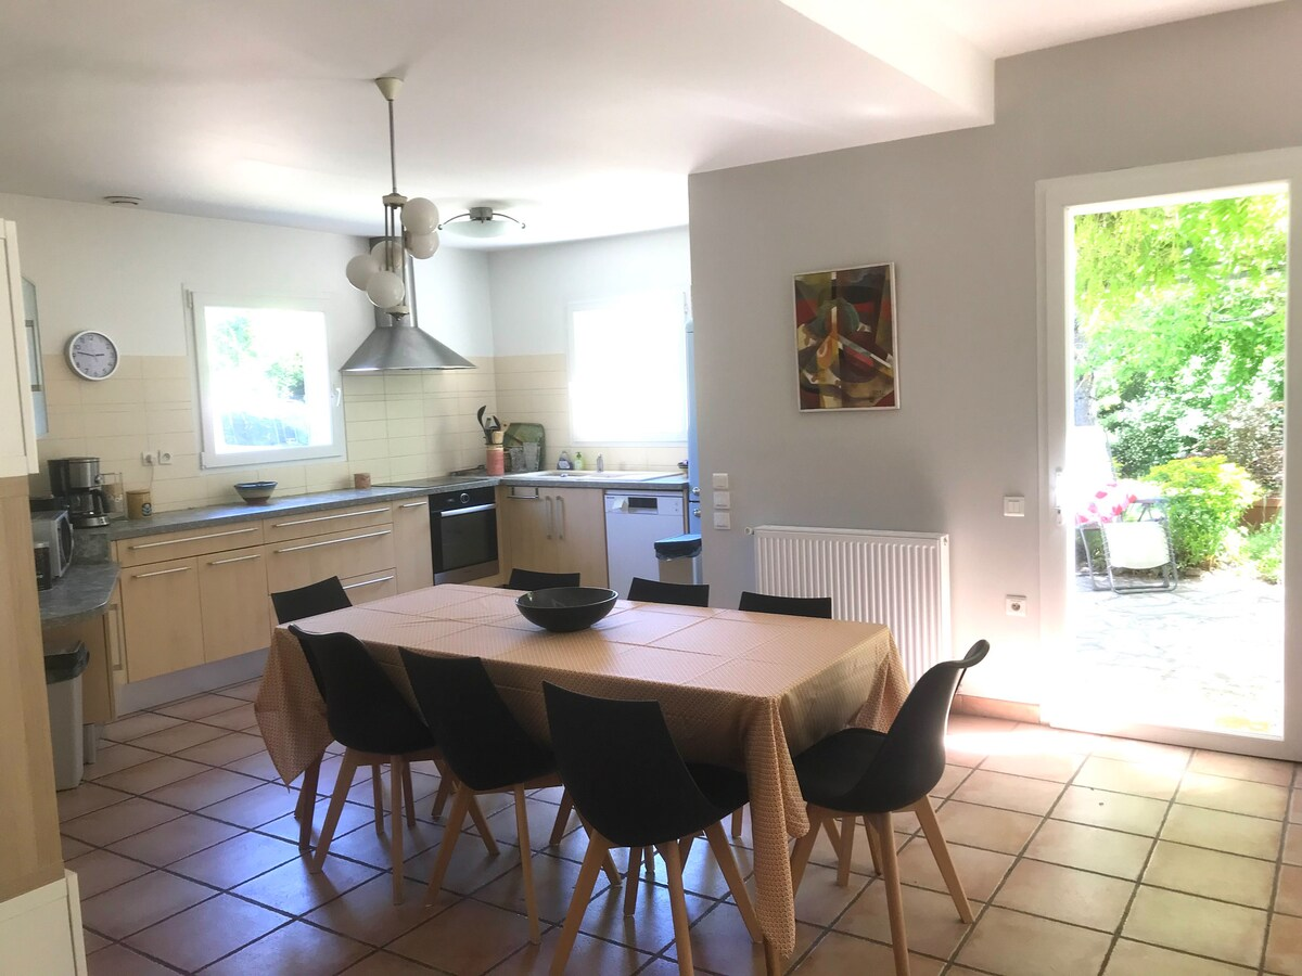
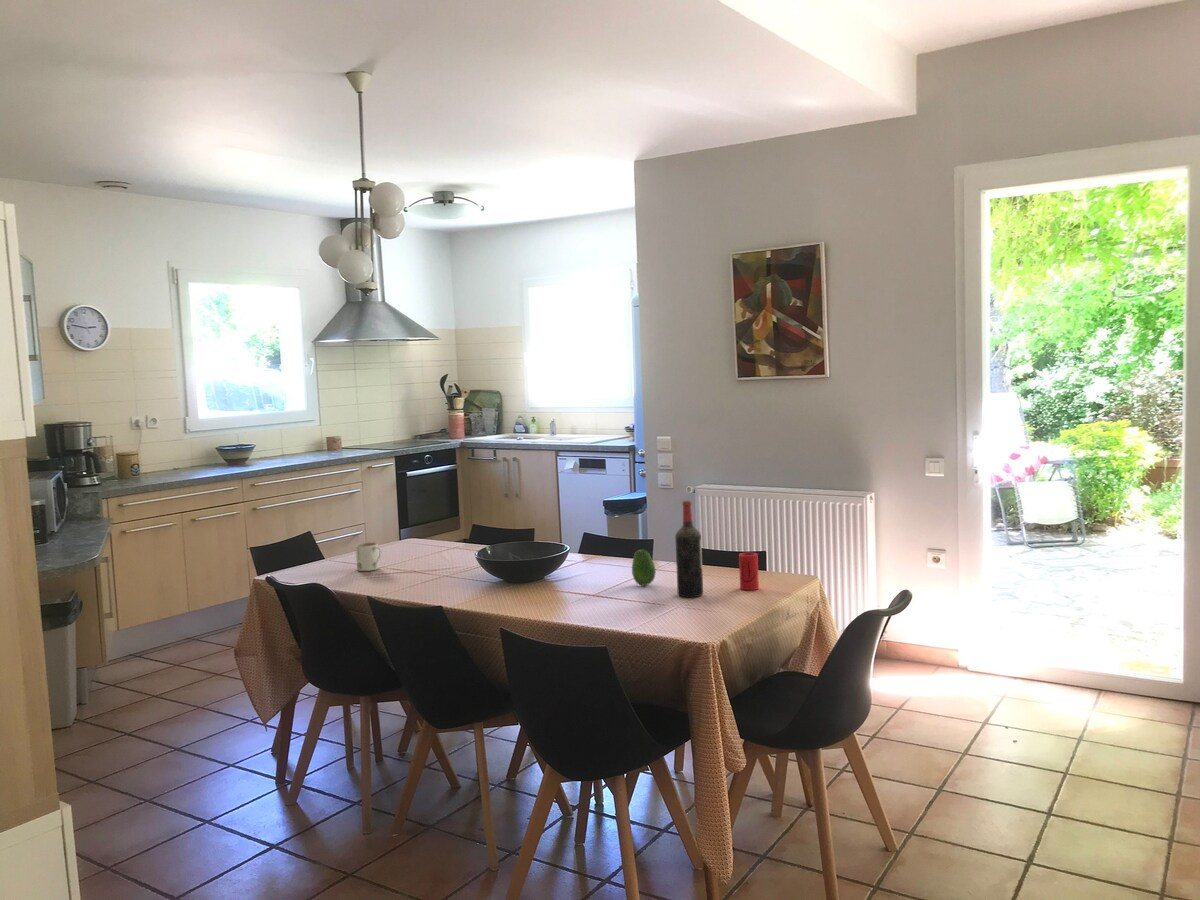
+ wine bottle (688, 547)
+ fruit (643, 567)
+ cup (748, 571)
+ mug (370, 556)
